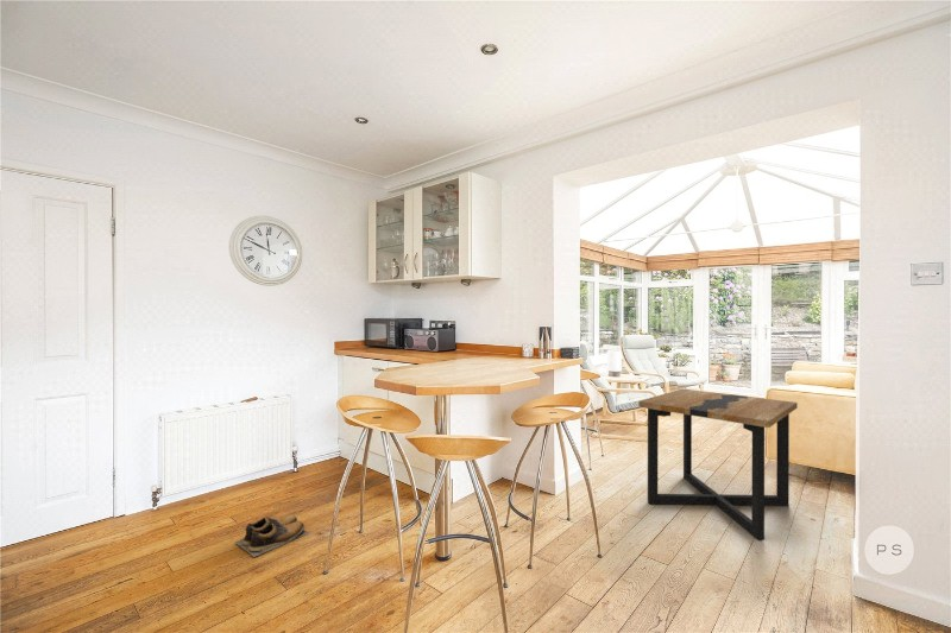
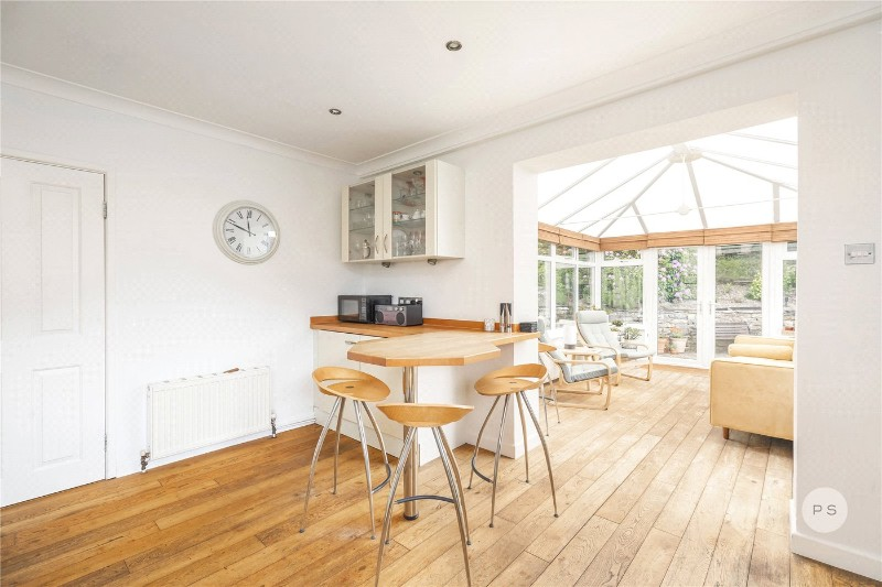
- side table (691, 452)
- shoes (272, 527)
